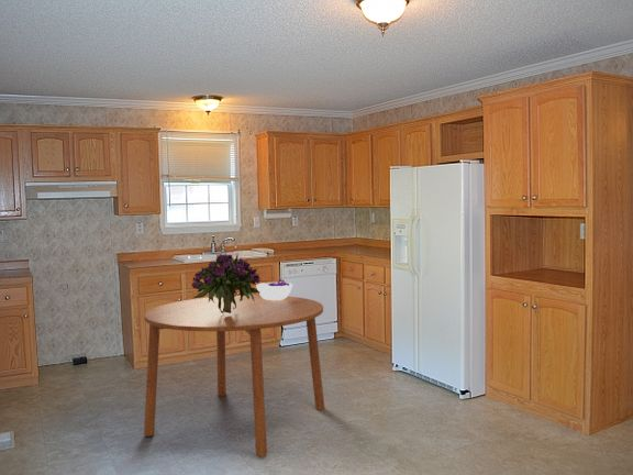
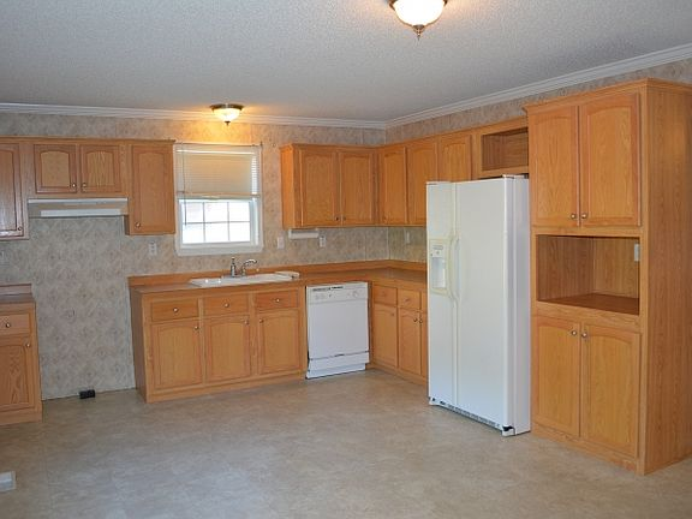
- dining table (224, 365)
- decorative bowl (274, 288)
- bouquet (225, 284)
